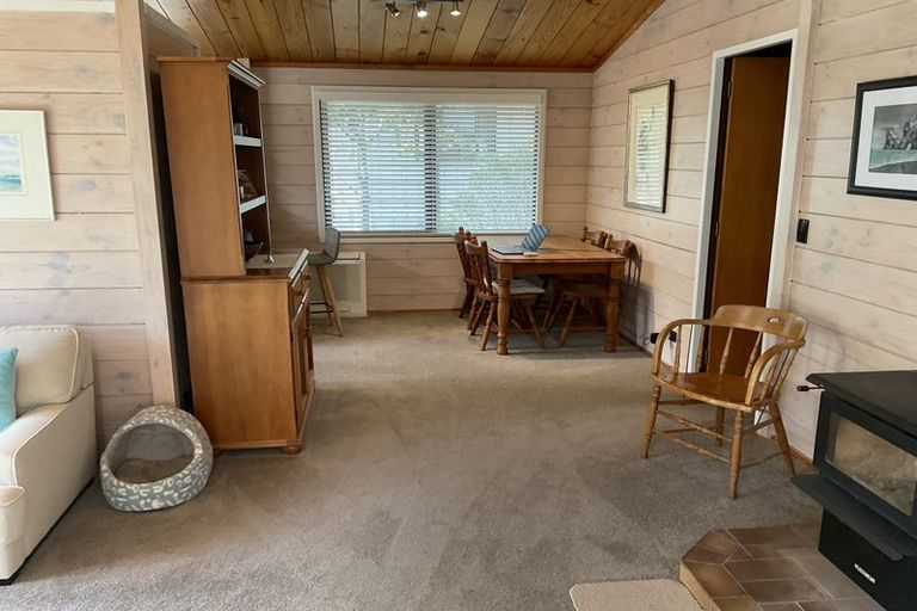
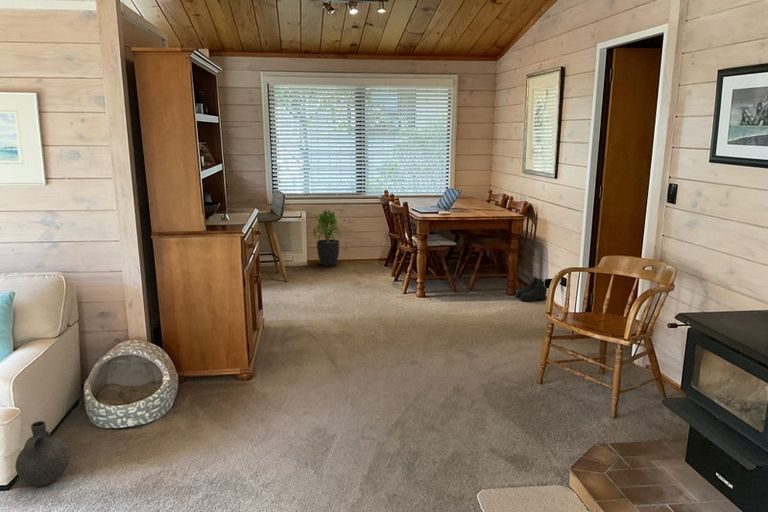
+ boots (531, 287)
+ ceramic jug (42, 452)
+ potted plant (326, 236)
